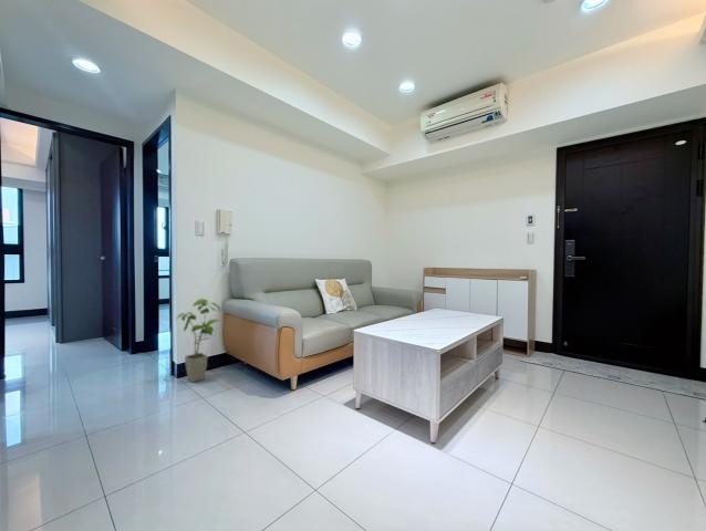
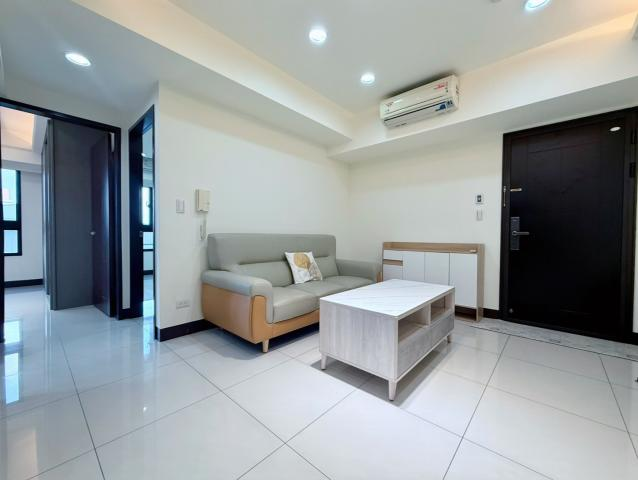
- house plant (200, 339)
